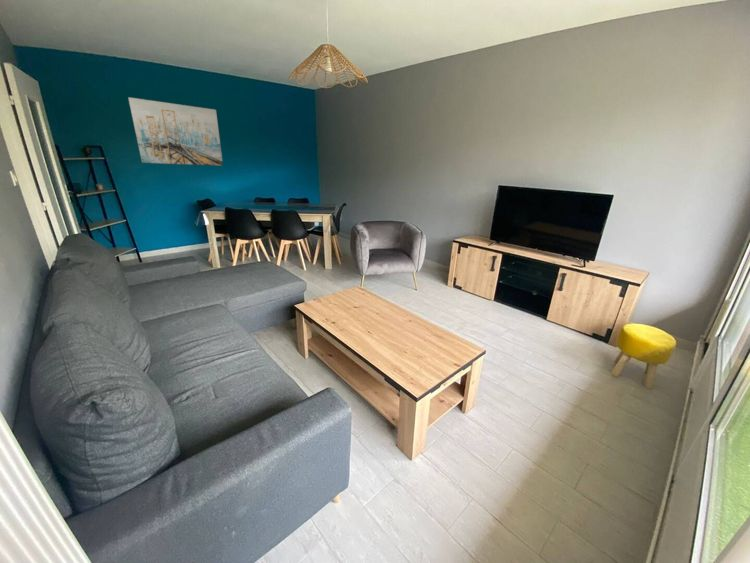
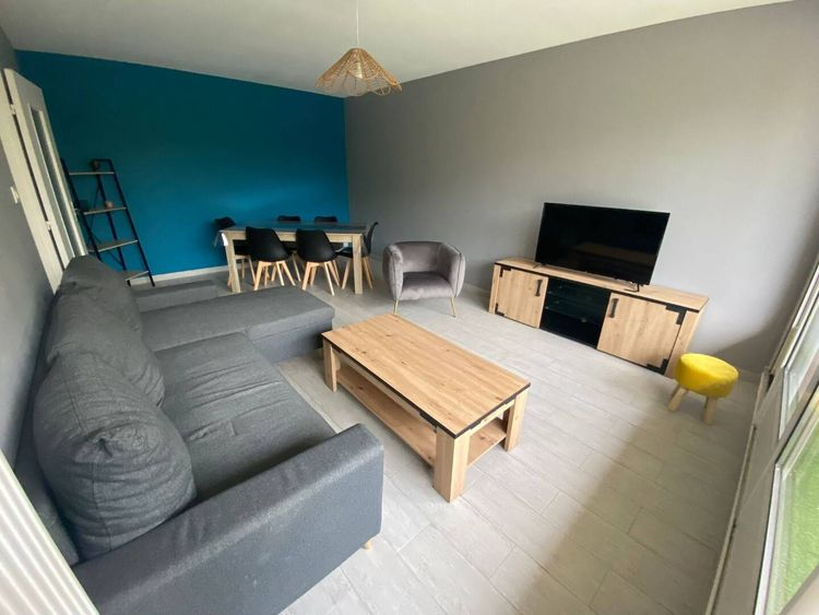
- wall art (180, 135)
